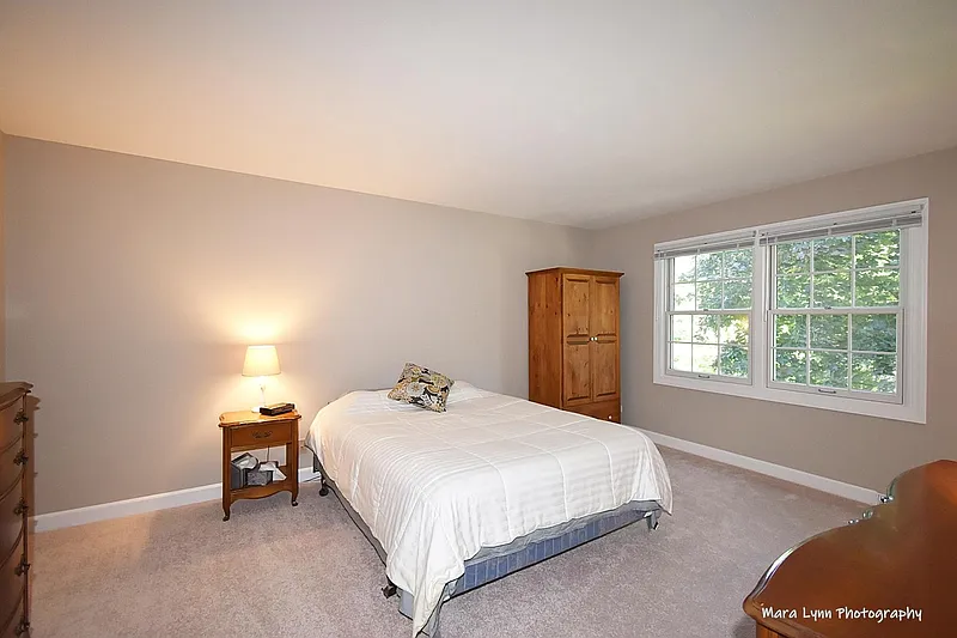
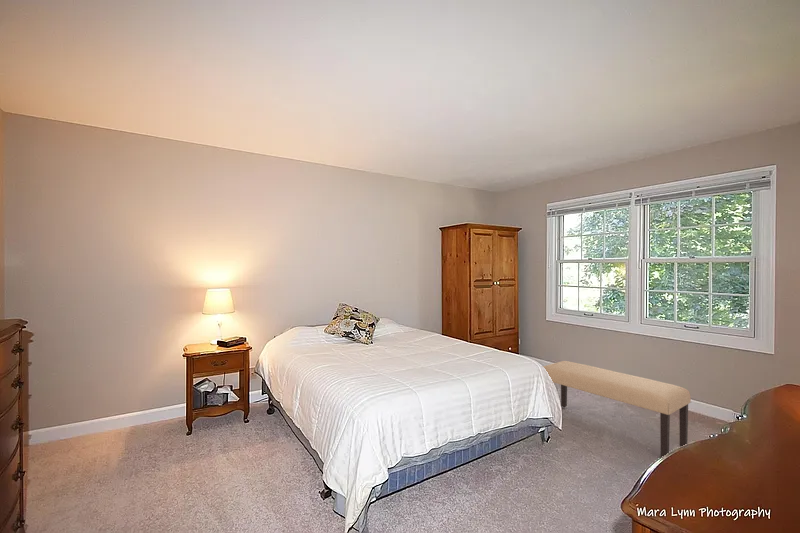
+ bench (607, 397)
